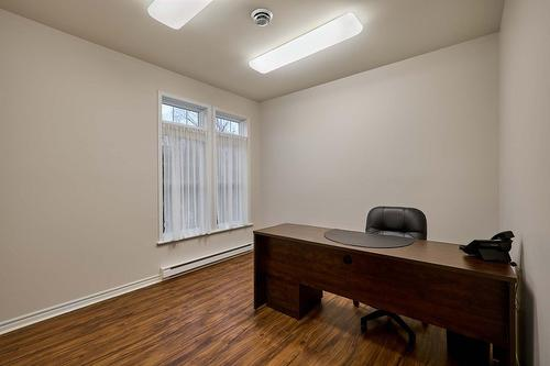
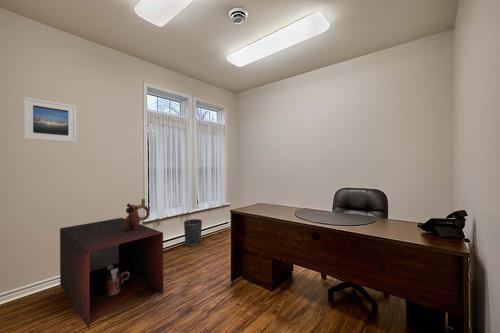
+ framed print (51, 121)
+ storage cabinet (109, 259)
+ wastebasket (193, 232)
+ ceramic vessel (135, 213)
